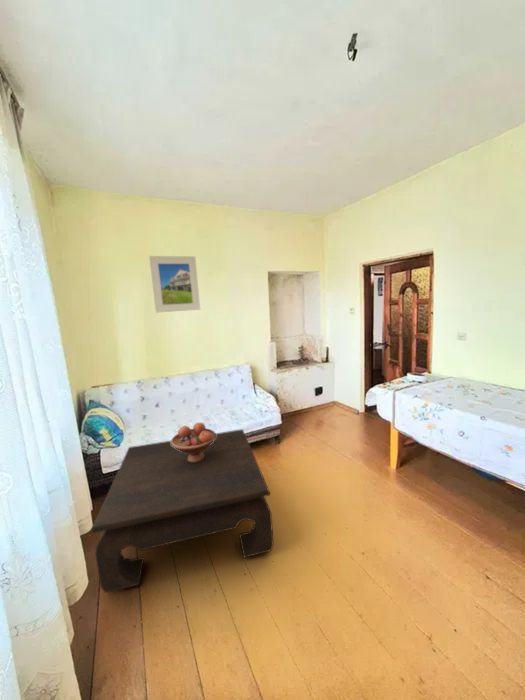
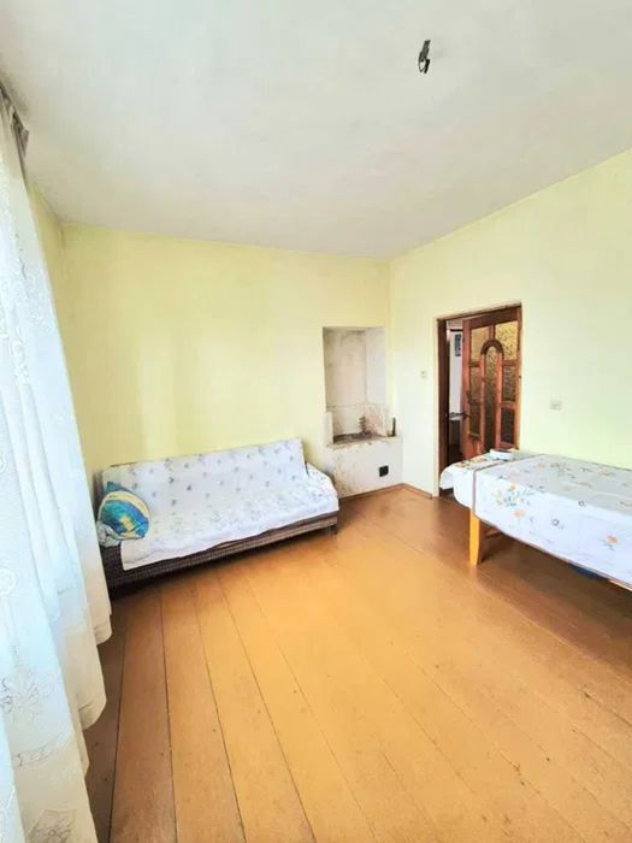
- fruit bowl (194, 443)
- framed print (175, 284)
- coffee table (190, 492)
